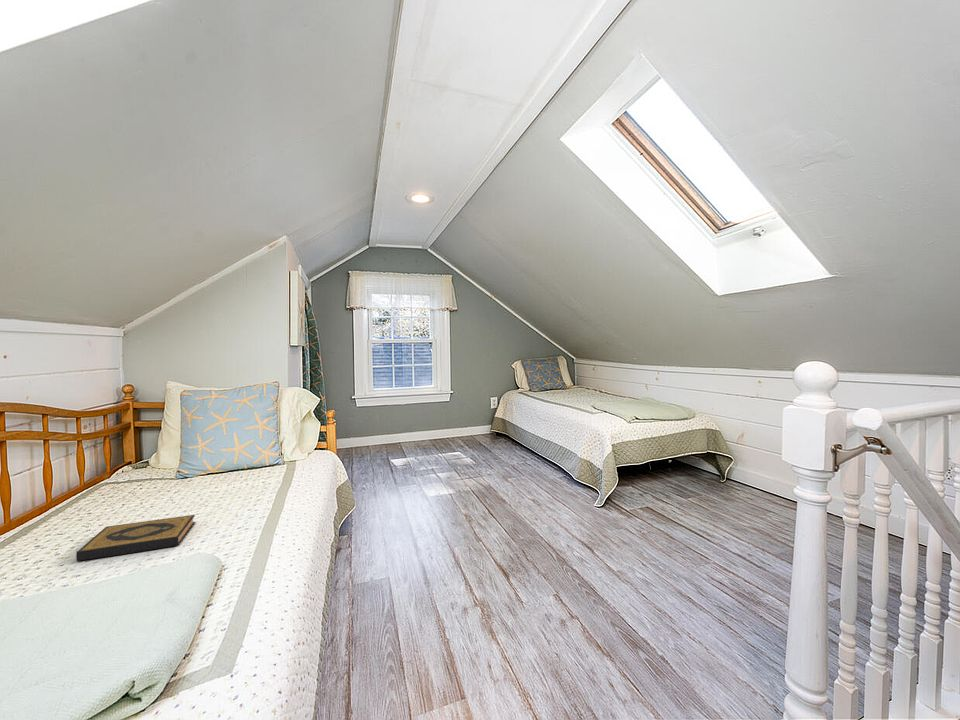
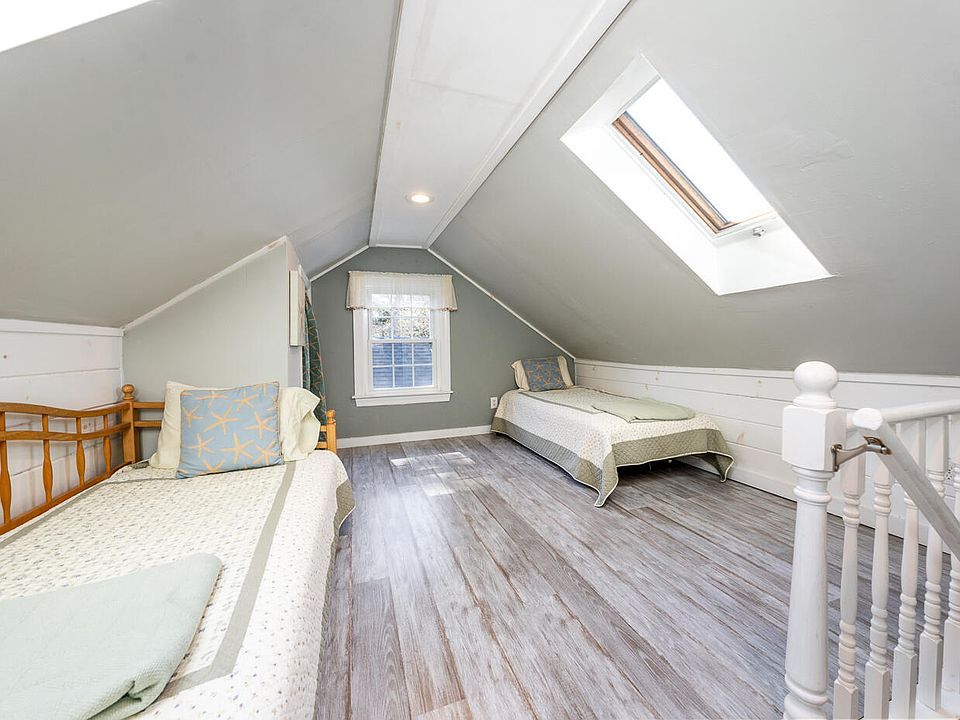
- hardback book (141, 536)
